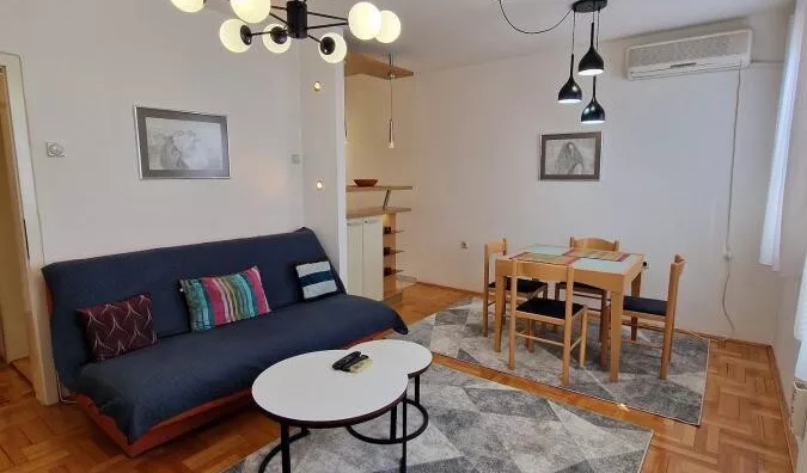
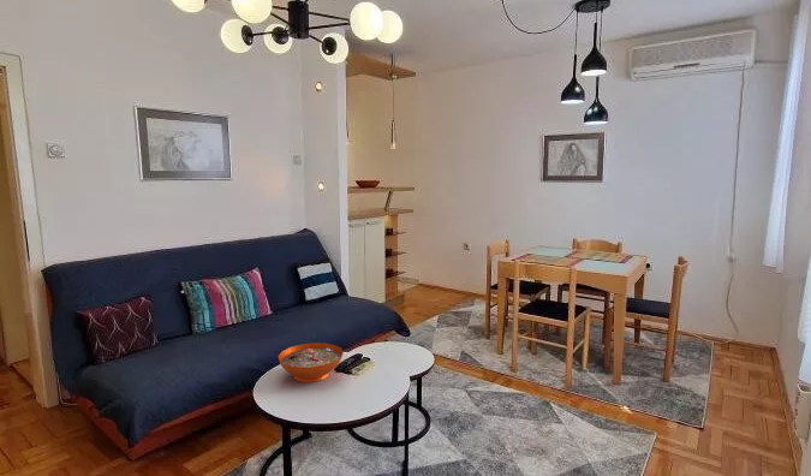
+ decorative bowl (311, 364)
